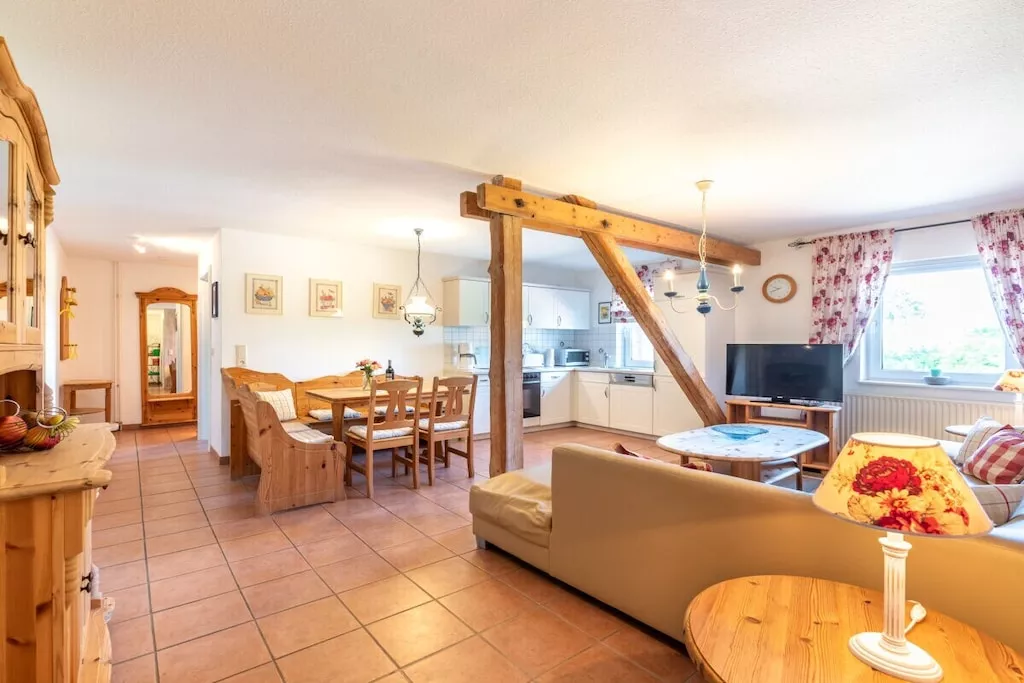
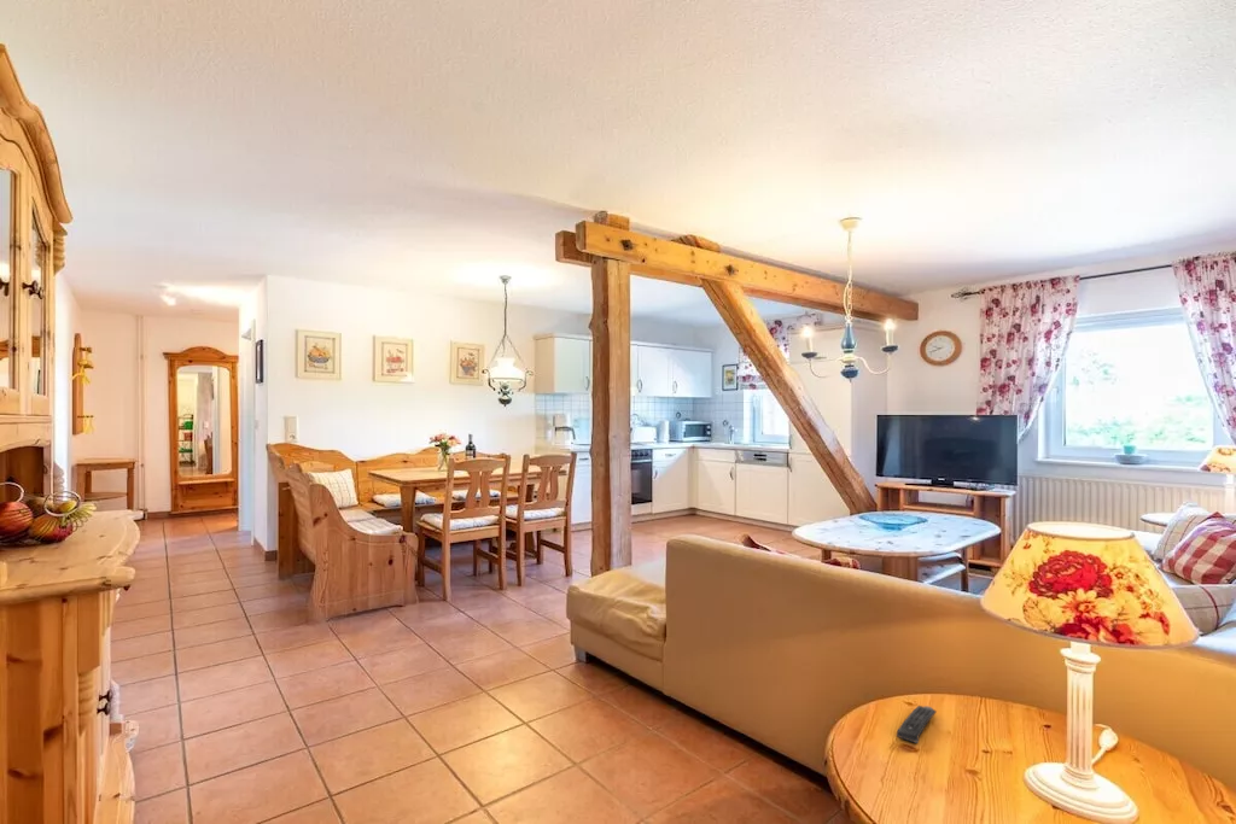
+ remote control (917, 720)
